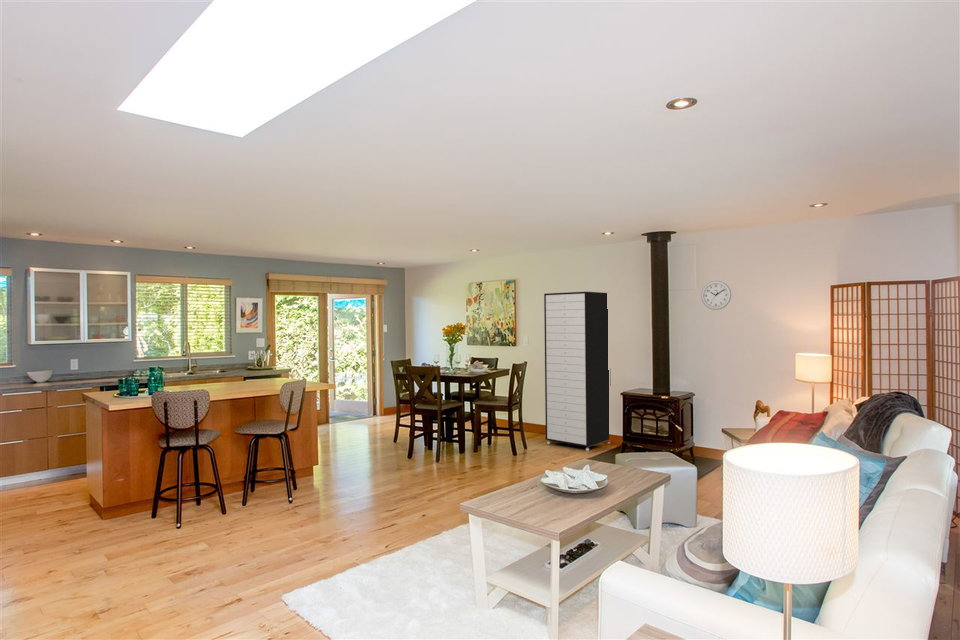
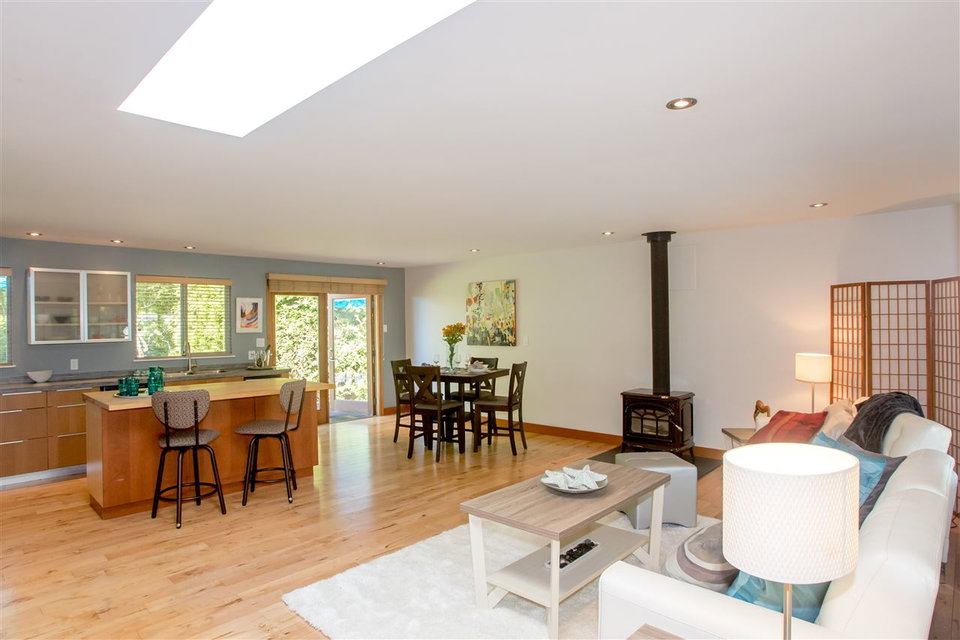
- wall clock (715, 295)
- storage cabinet (577, 368)
